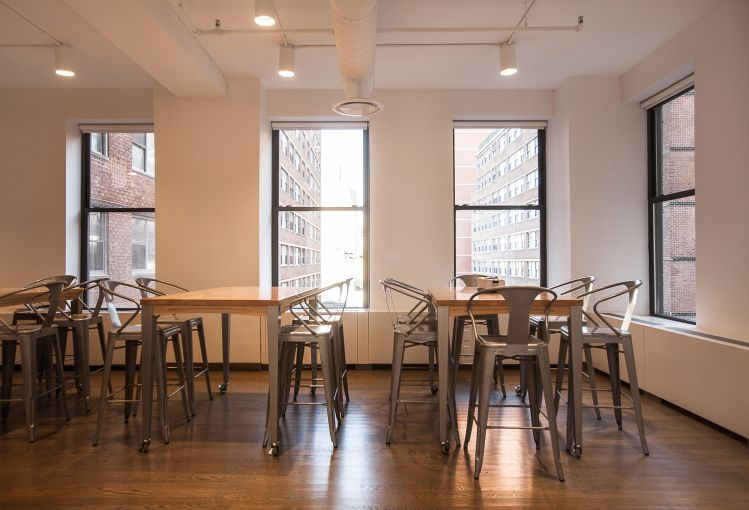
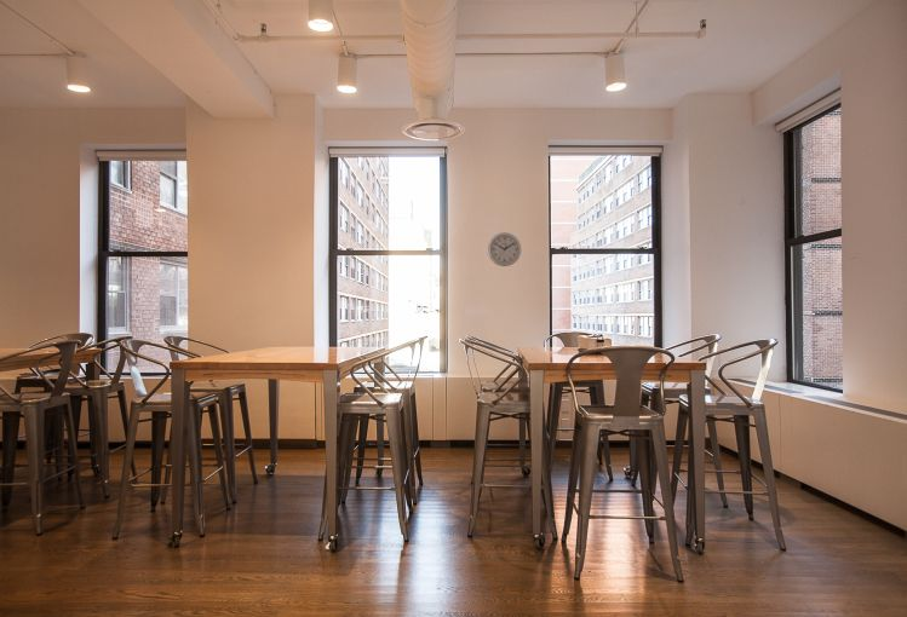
+ wall clock (504, 249)
